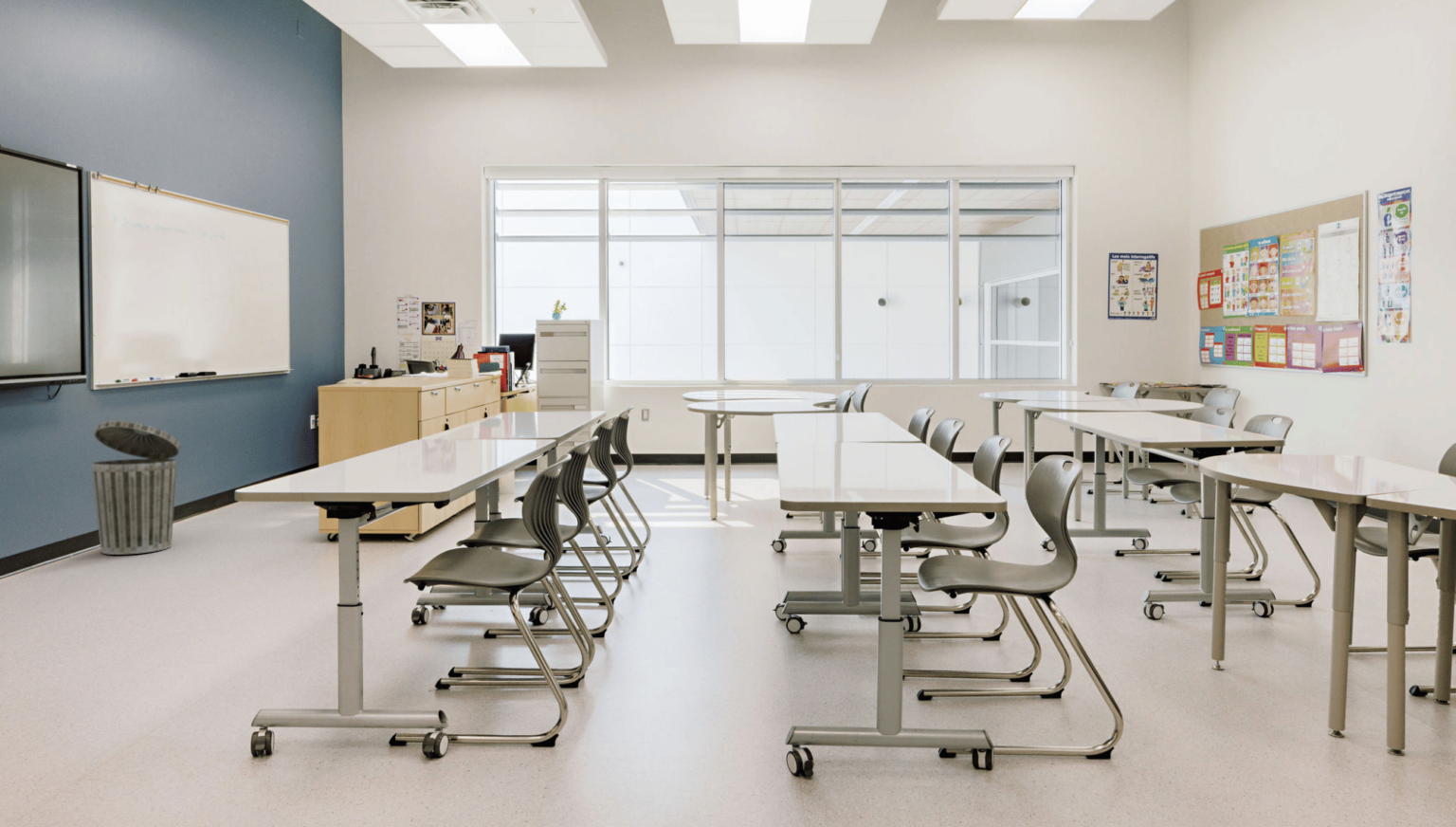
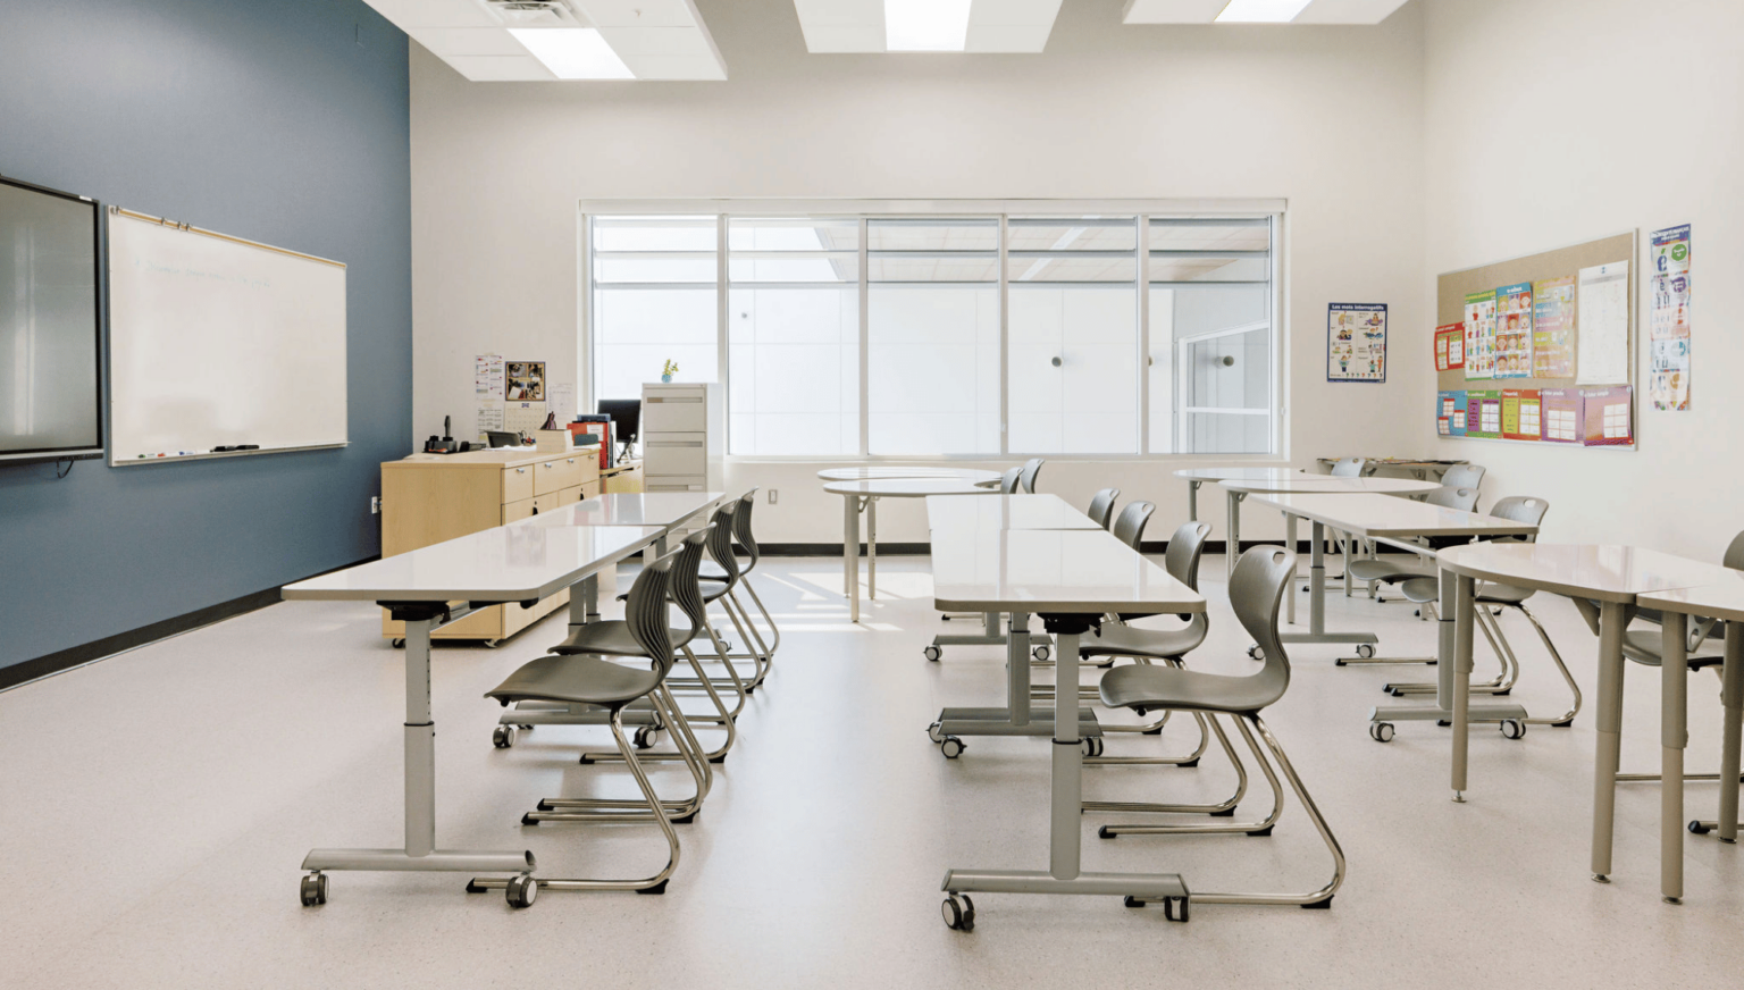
- trash can (136, 484)
